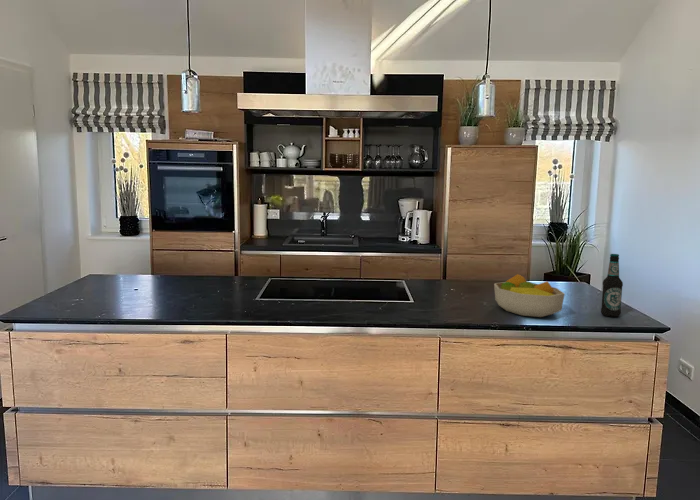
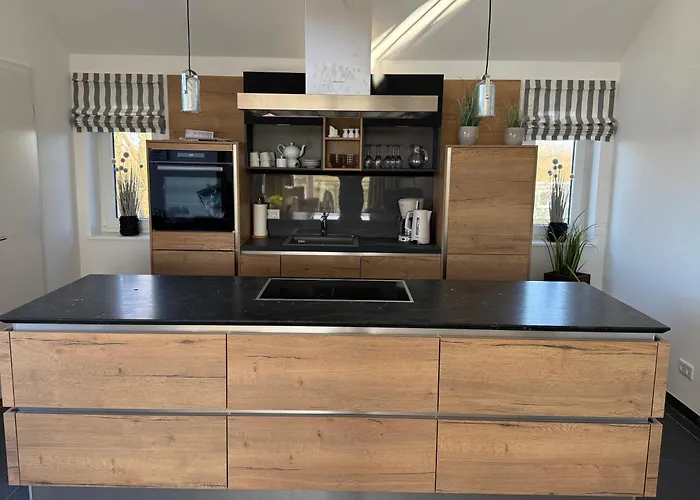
- fruit bowl (527, 294)
- bottle (612, 284)
